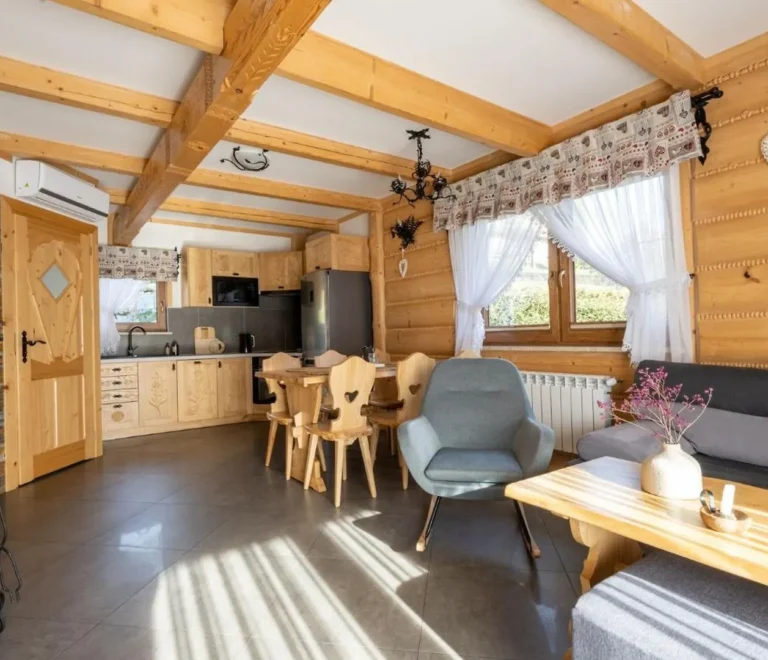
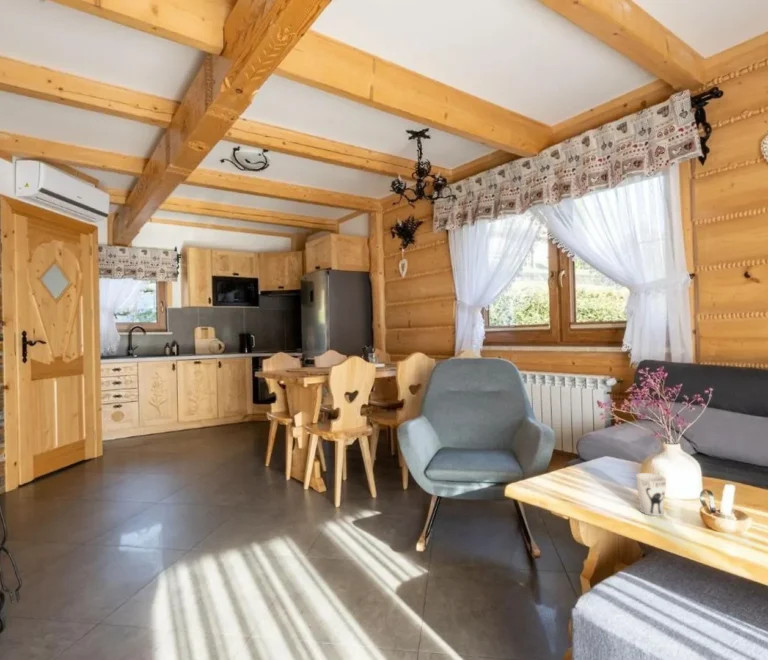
+ cup (651, 494)
